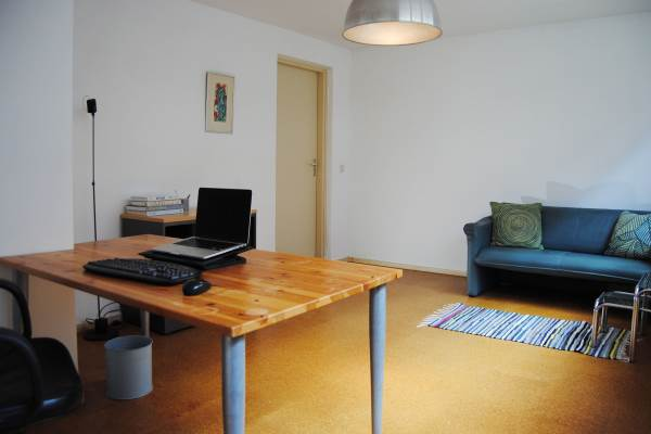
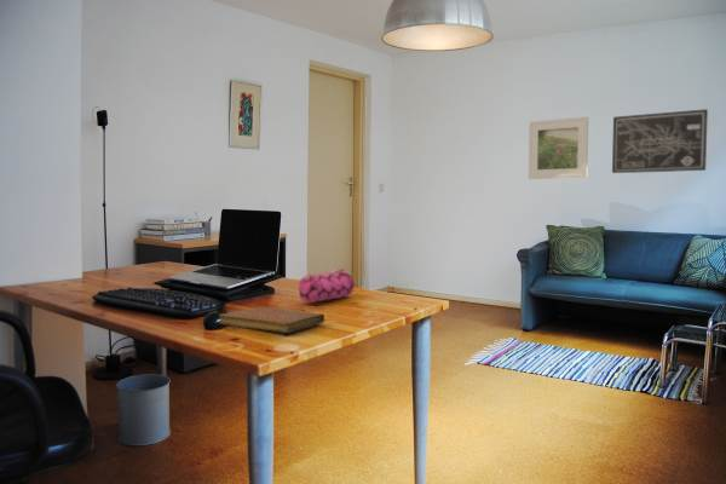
+ pencil case (325, 284)
+ notebook (271, 318)
+ wall art (657, 142)
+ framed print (557, 149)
